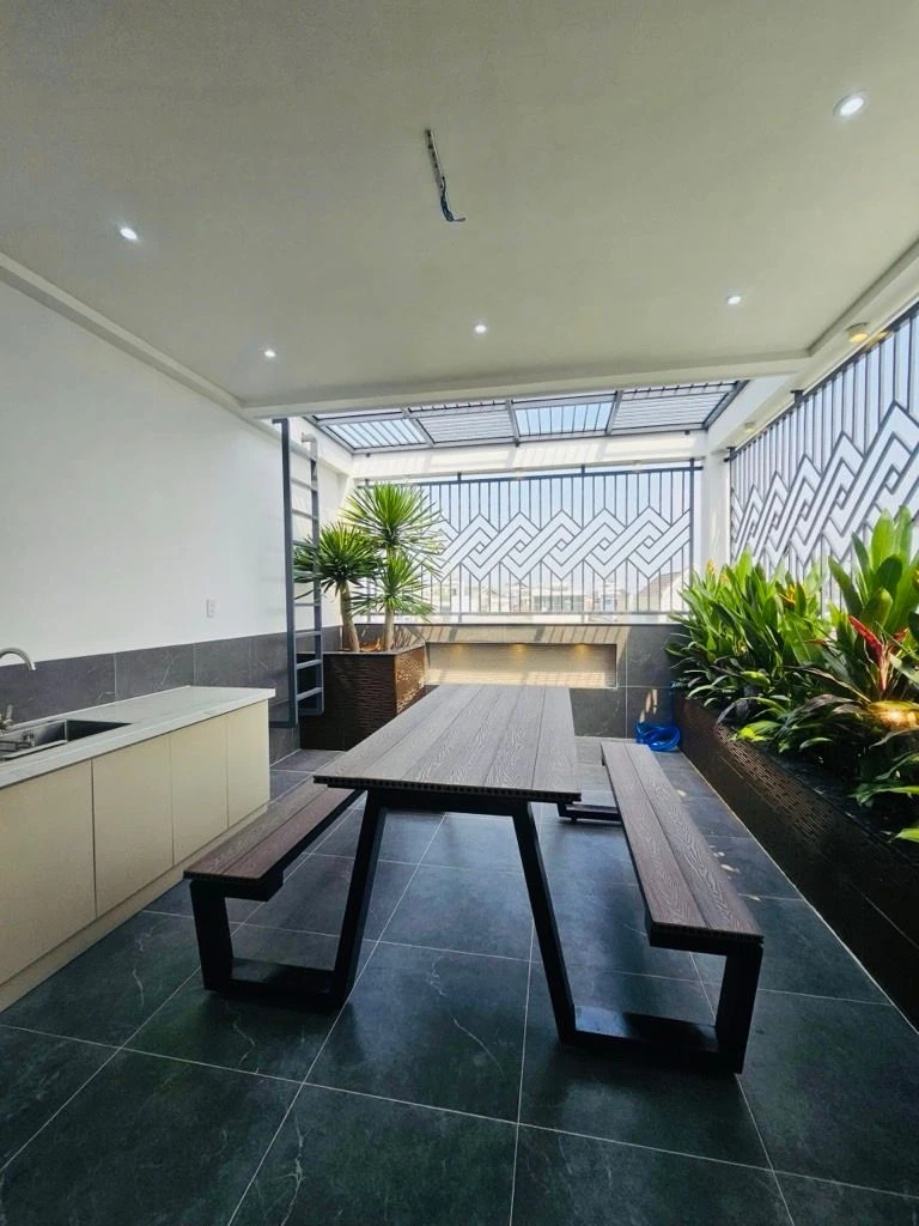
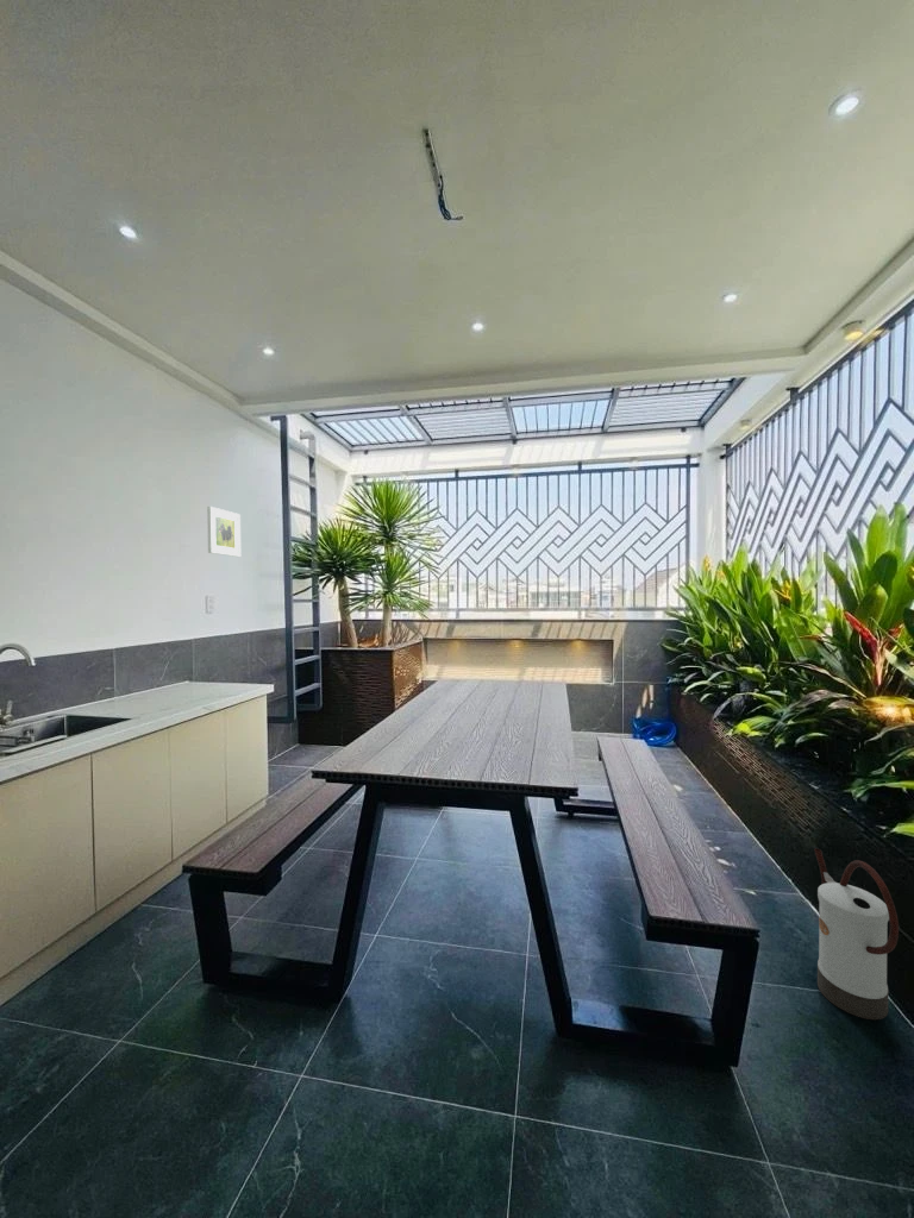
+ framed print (225, 532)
+ watering can (850, 922)
